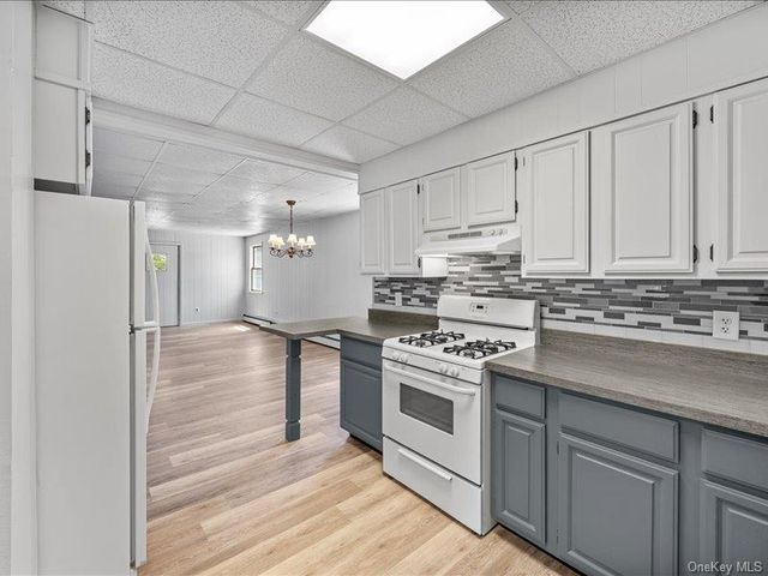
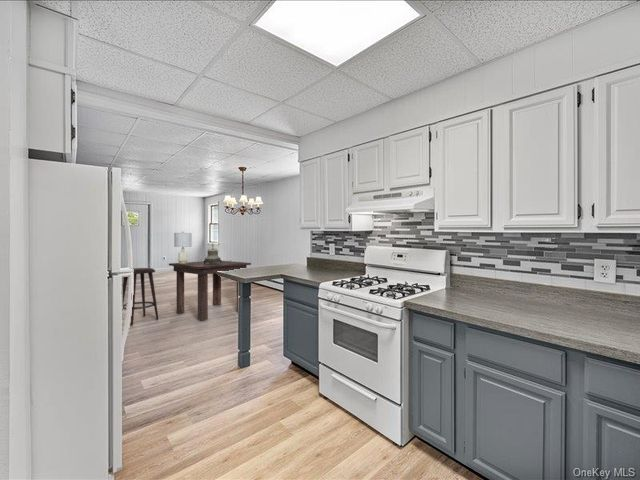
+ lamp (182, 247)
+ decorative urn (212, 252)
+ stool (134, 295)
+ dining table (207, 287)
